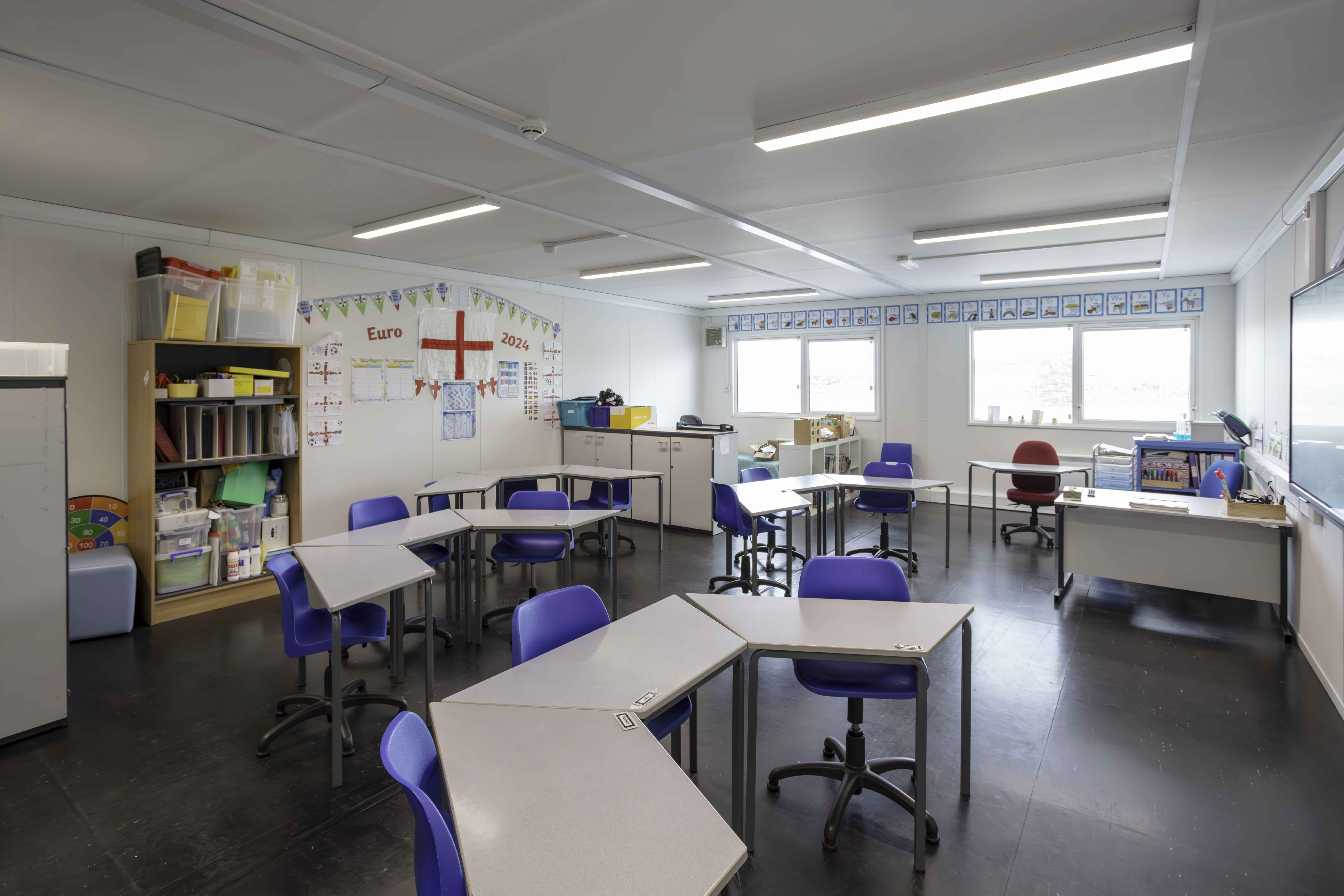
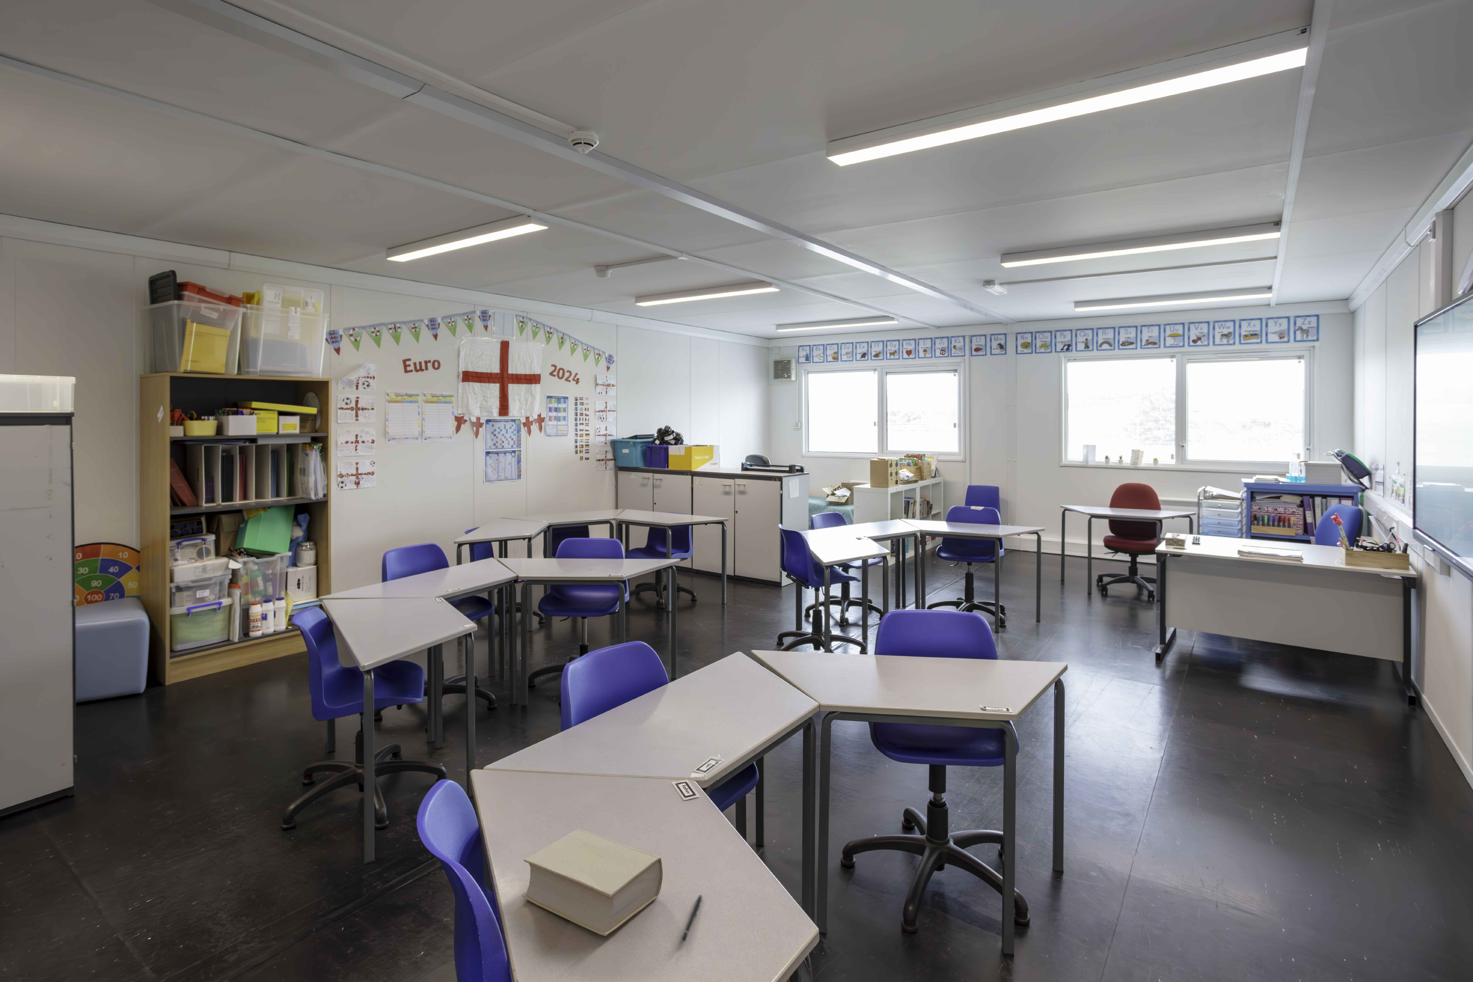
+ book (593, 877)
+ pen (692, 918)
